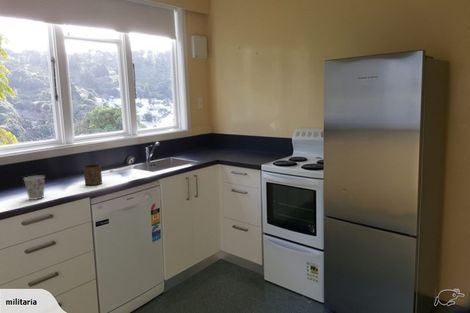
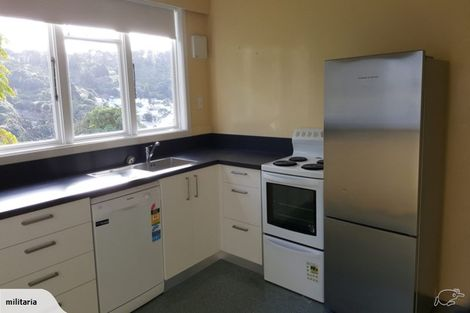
- cup (92, 174)
- cup (35, 187)
